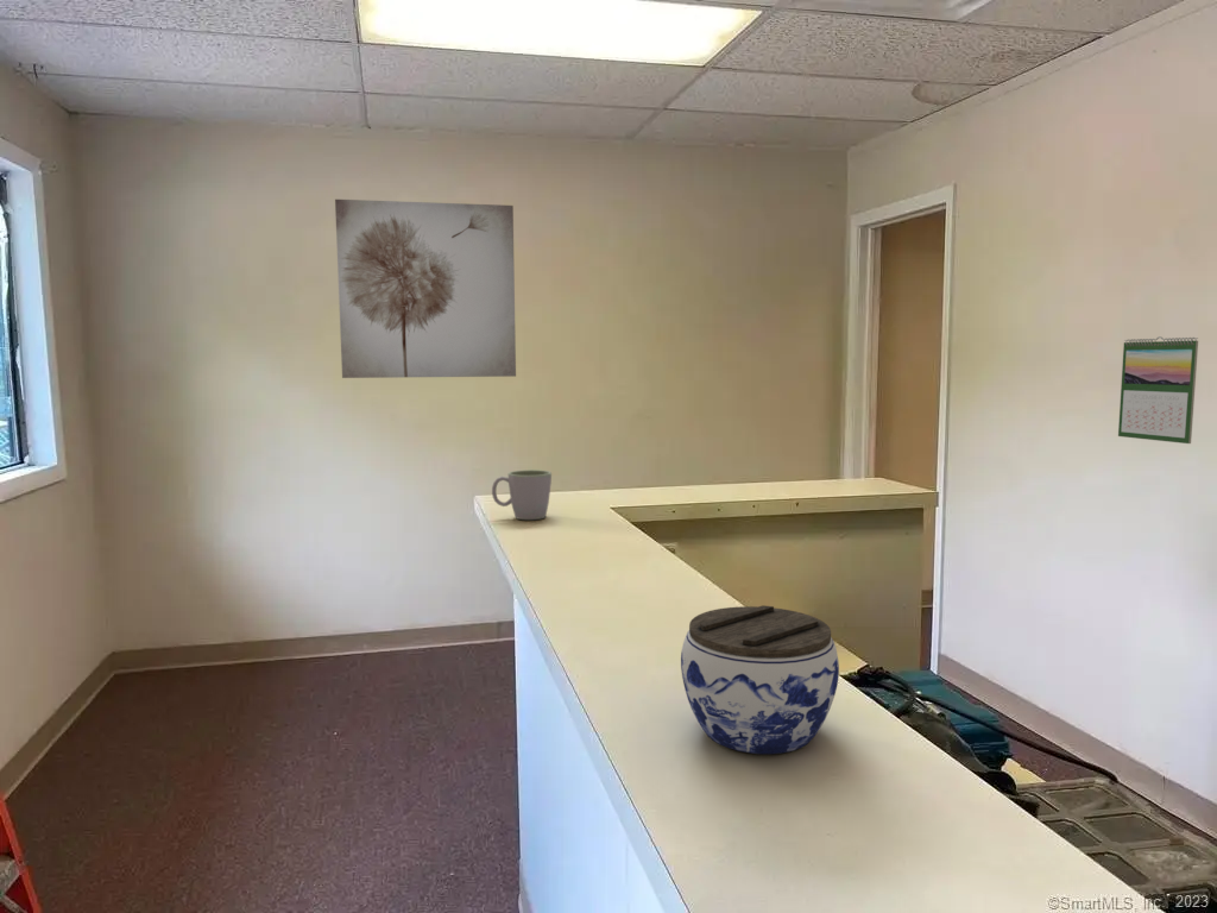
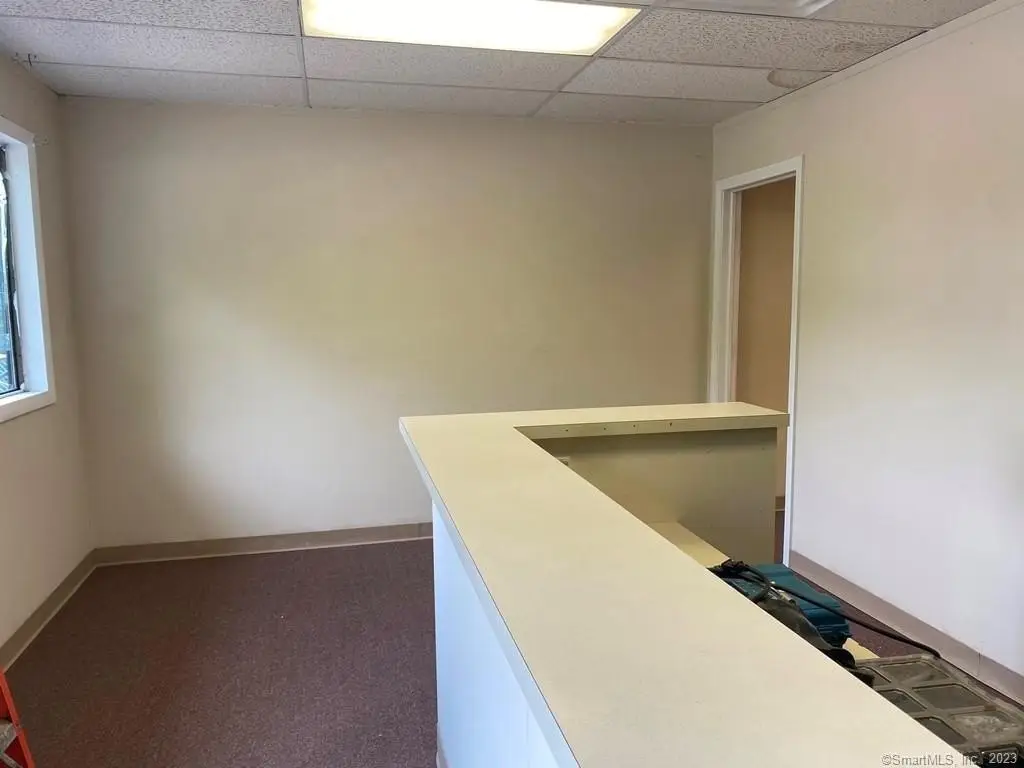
- mug (522, 495)
- jar (758, 676)
- calendar (1155, 388)
- wall art (428, 290)
